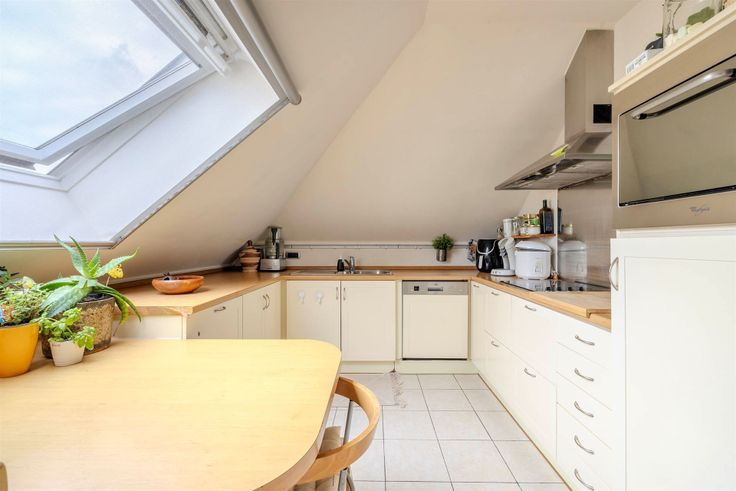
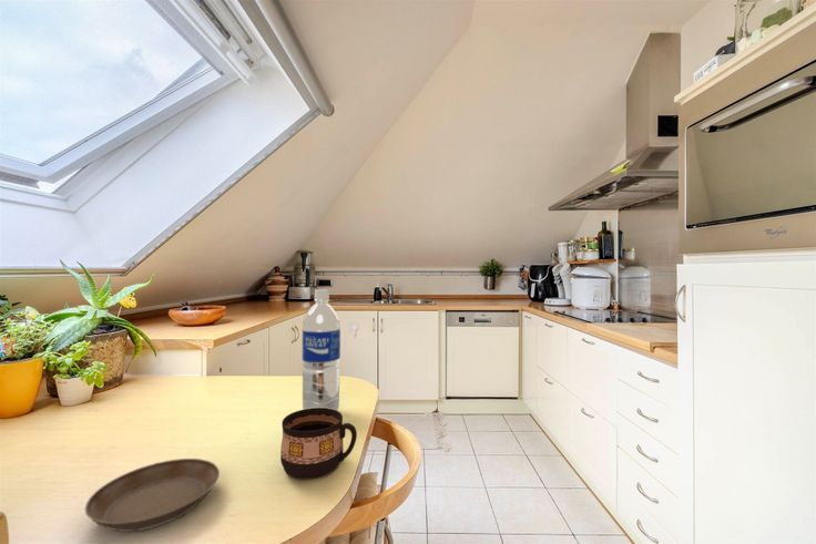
+ saucer (157, 494)
+ water bottle (320, 351)
+ cup (314, 443)
